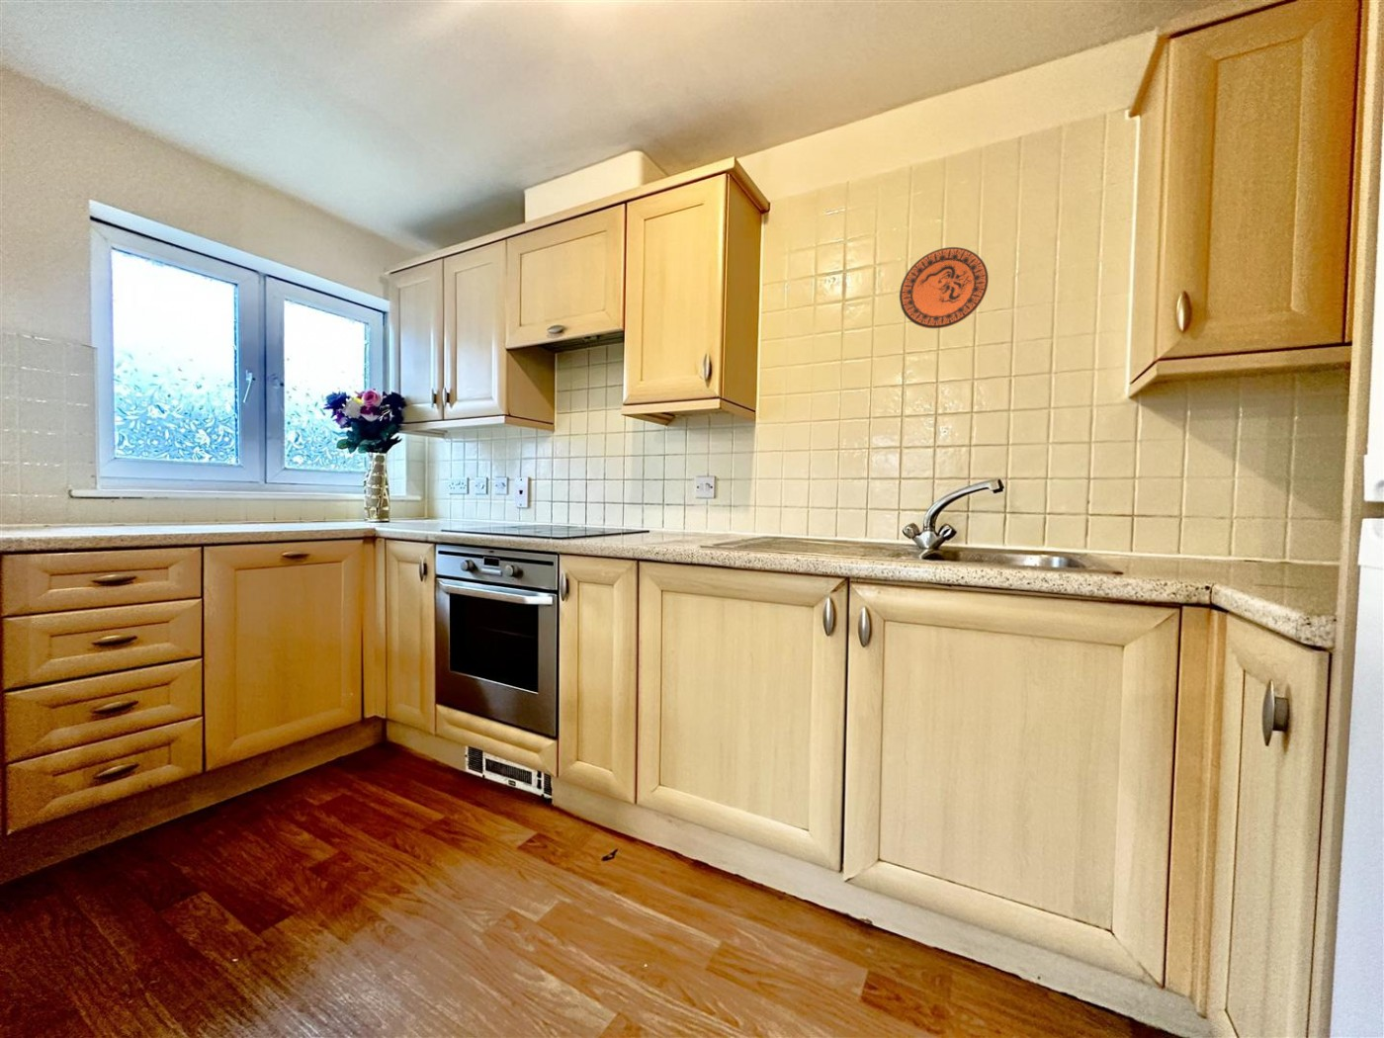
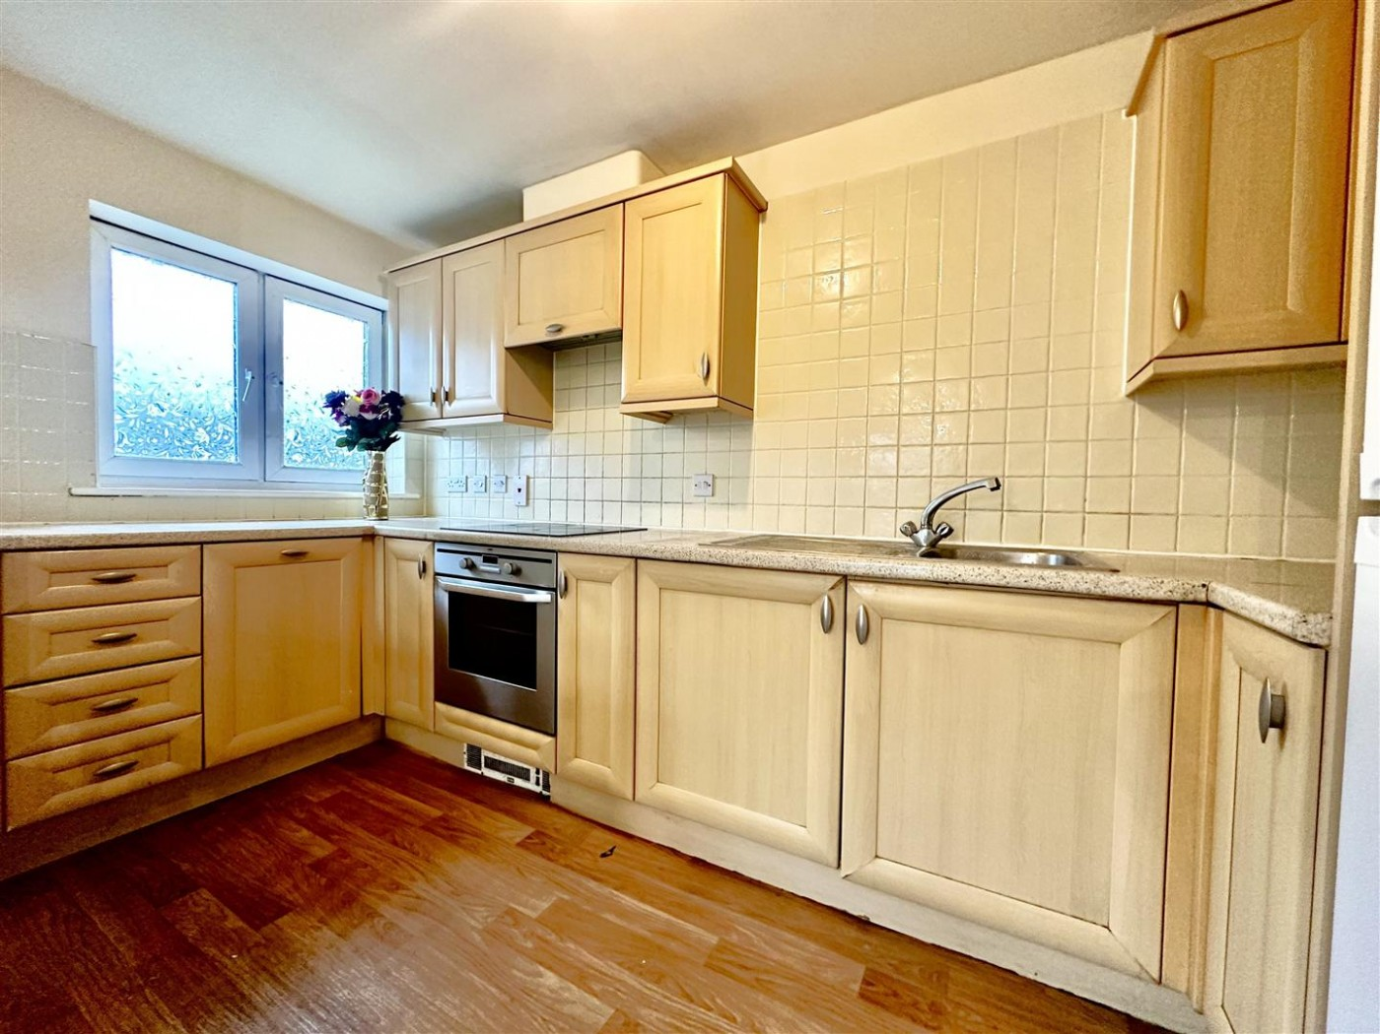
- decorative plate (943, 289)
